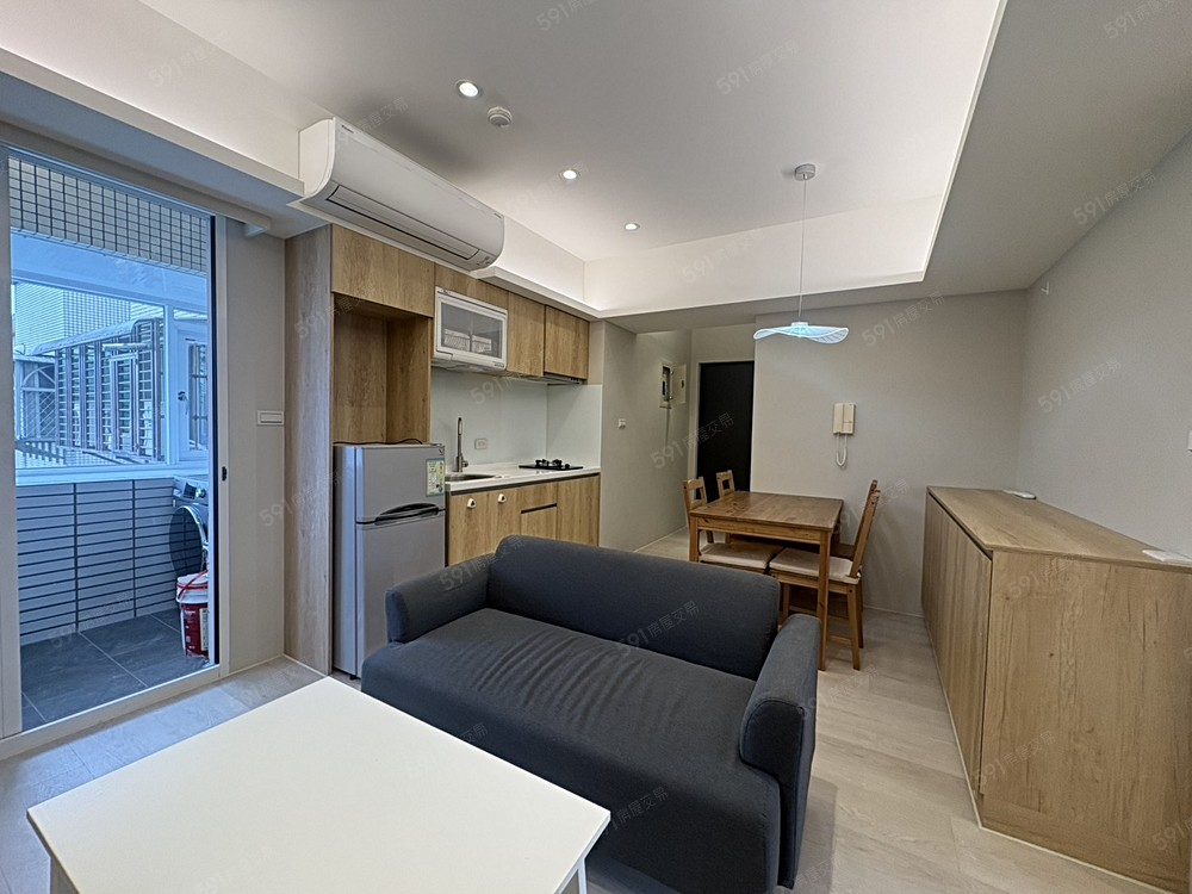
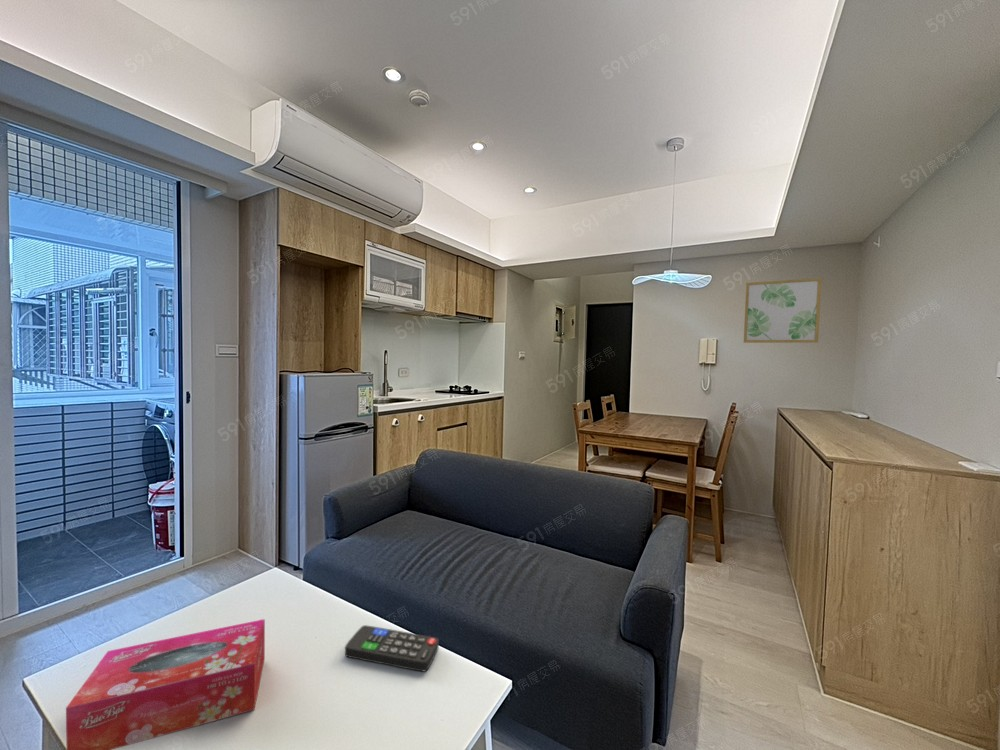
+ wall art (780, 311)
+ tissue box (180, 680)
+ remote control (392, 646)
